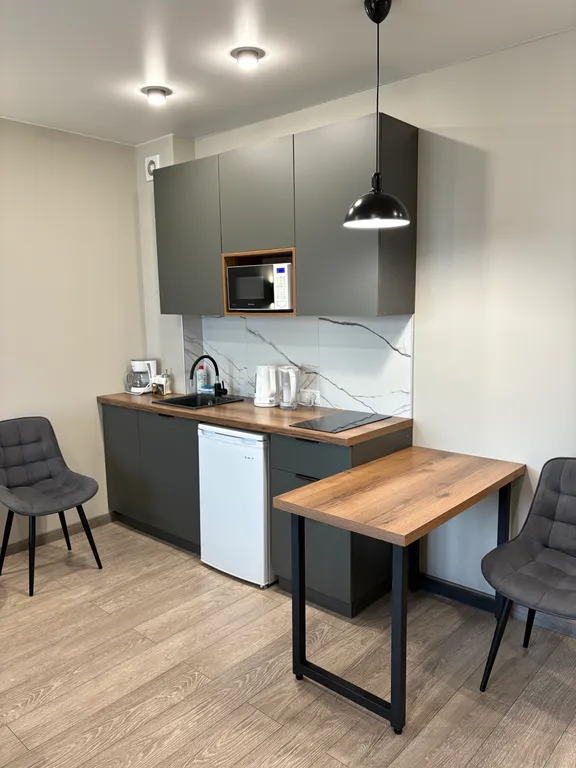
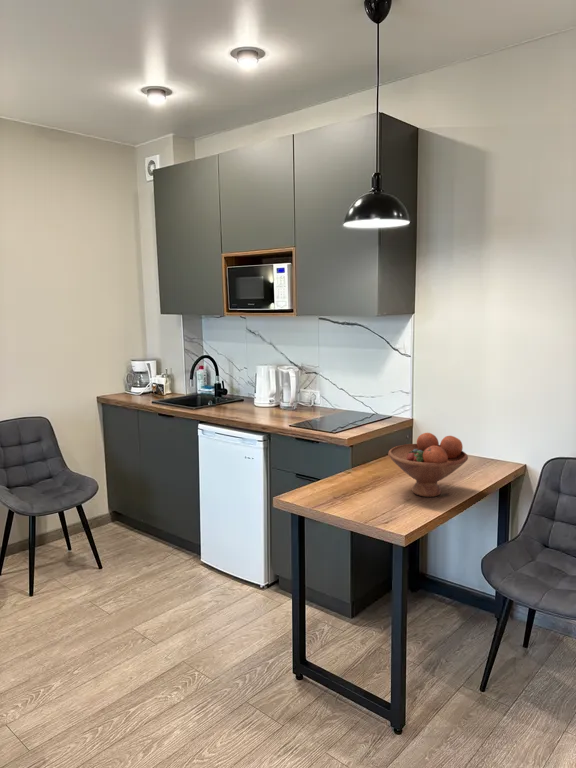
+ fruit bowl (427, 465)
